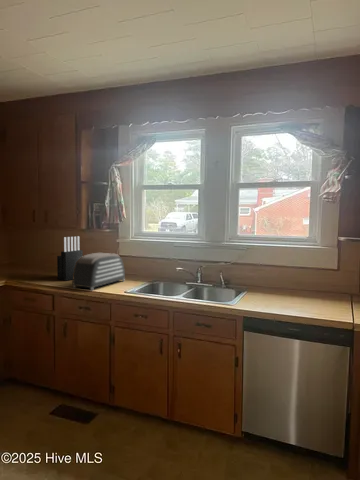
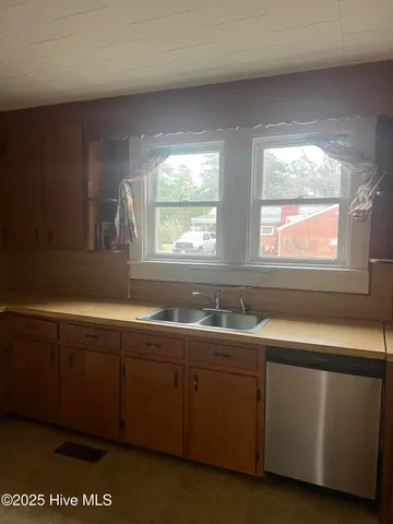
- knife block (69, 257)
- toaster (101, 268)
